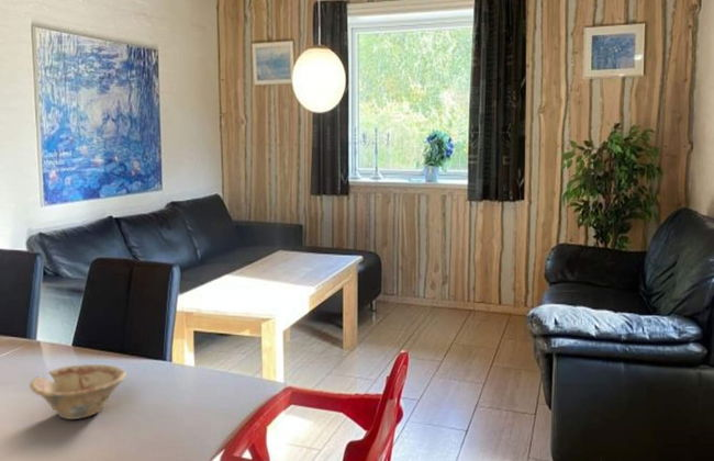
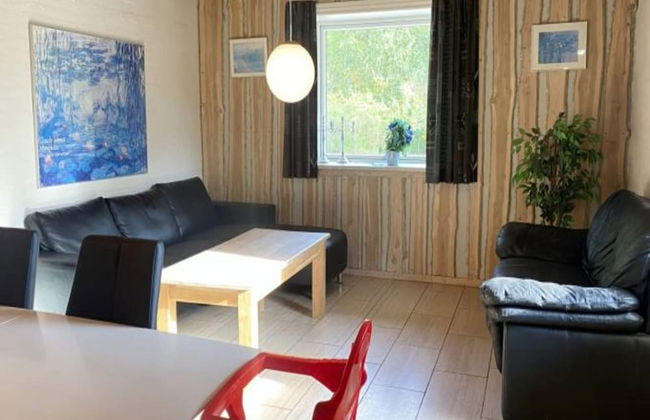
- dish (80, 394)
